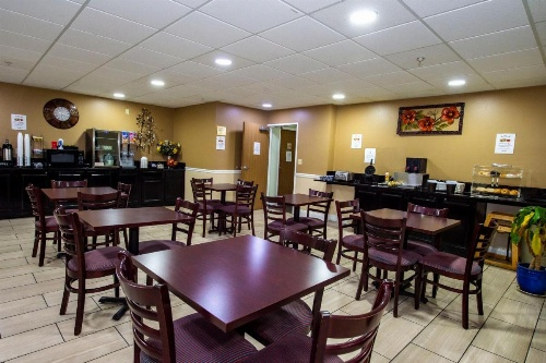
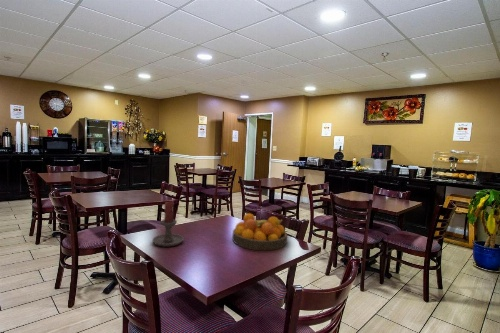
+ candle holder (169, 220)
+ fruit bowl (260, 228)
